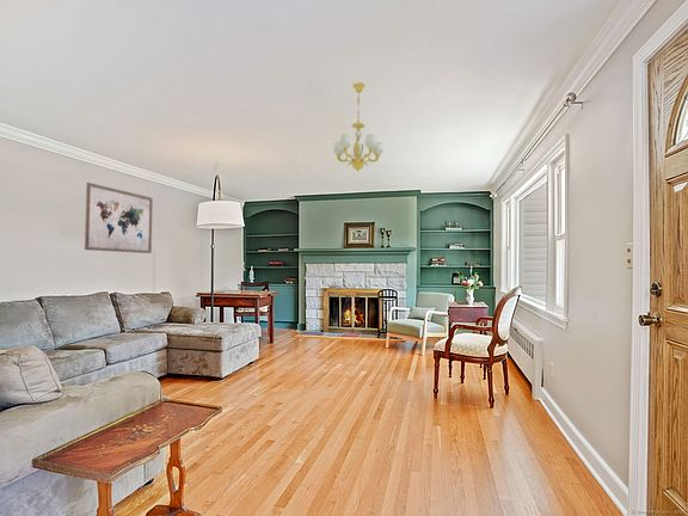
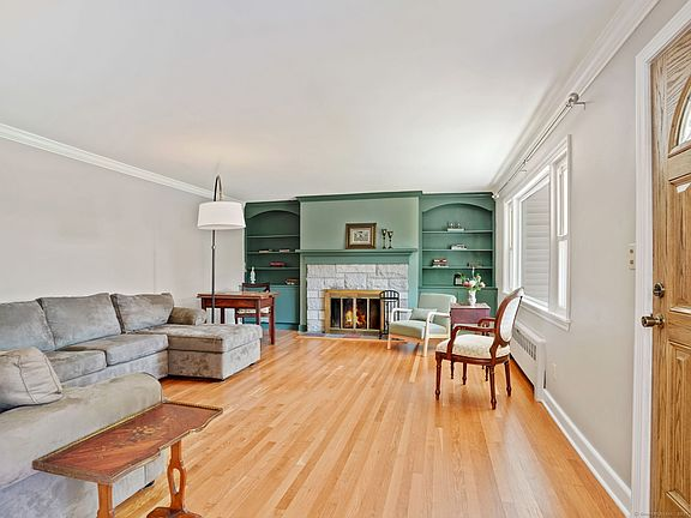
- wall art (122, 221)
- chandelier (358, 129)
